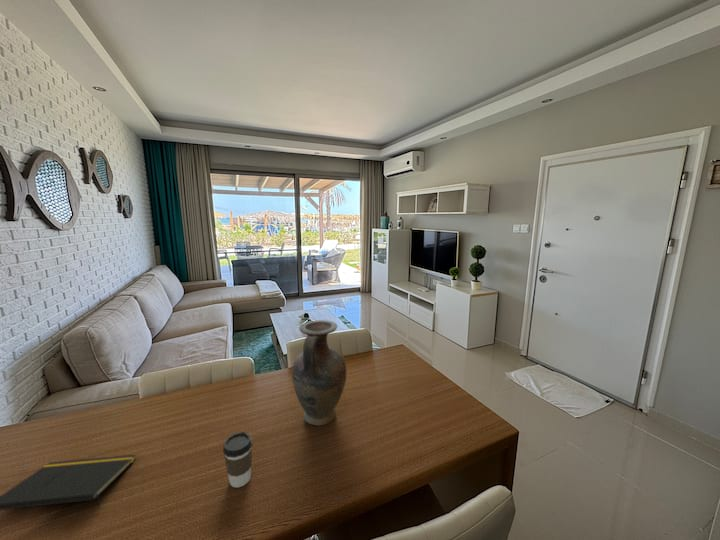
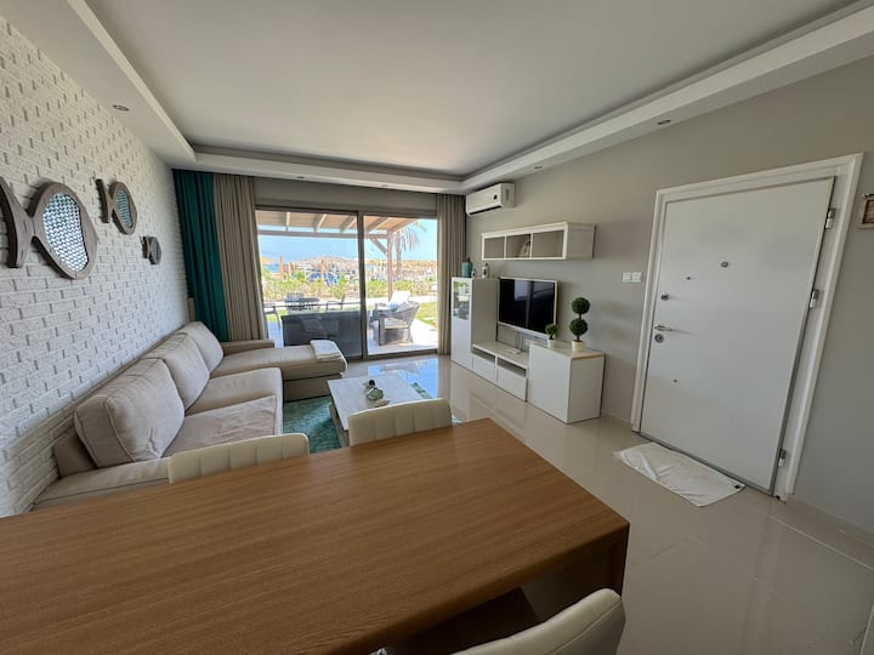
- coffee cup (239, 460)
- notepad (69, 479)
- vase (319, 372)
